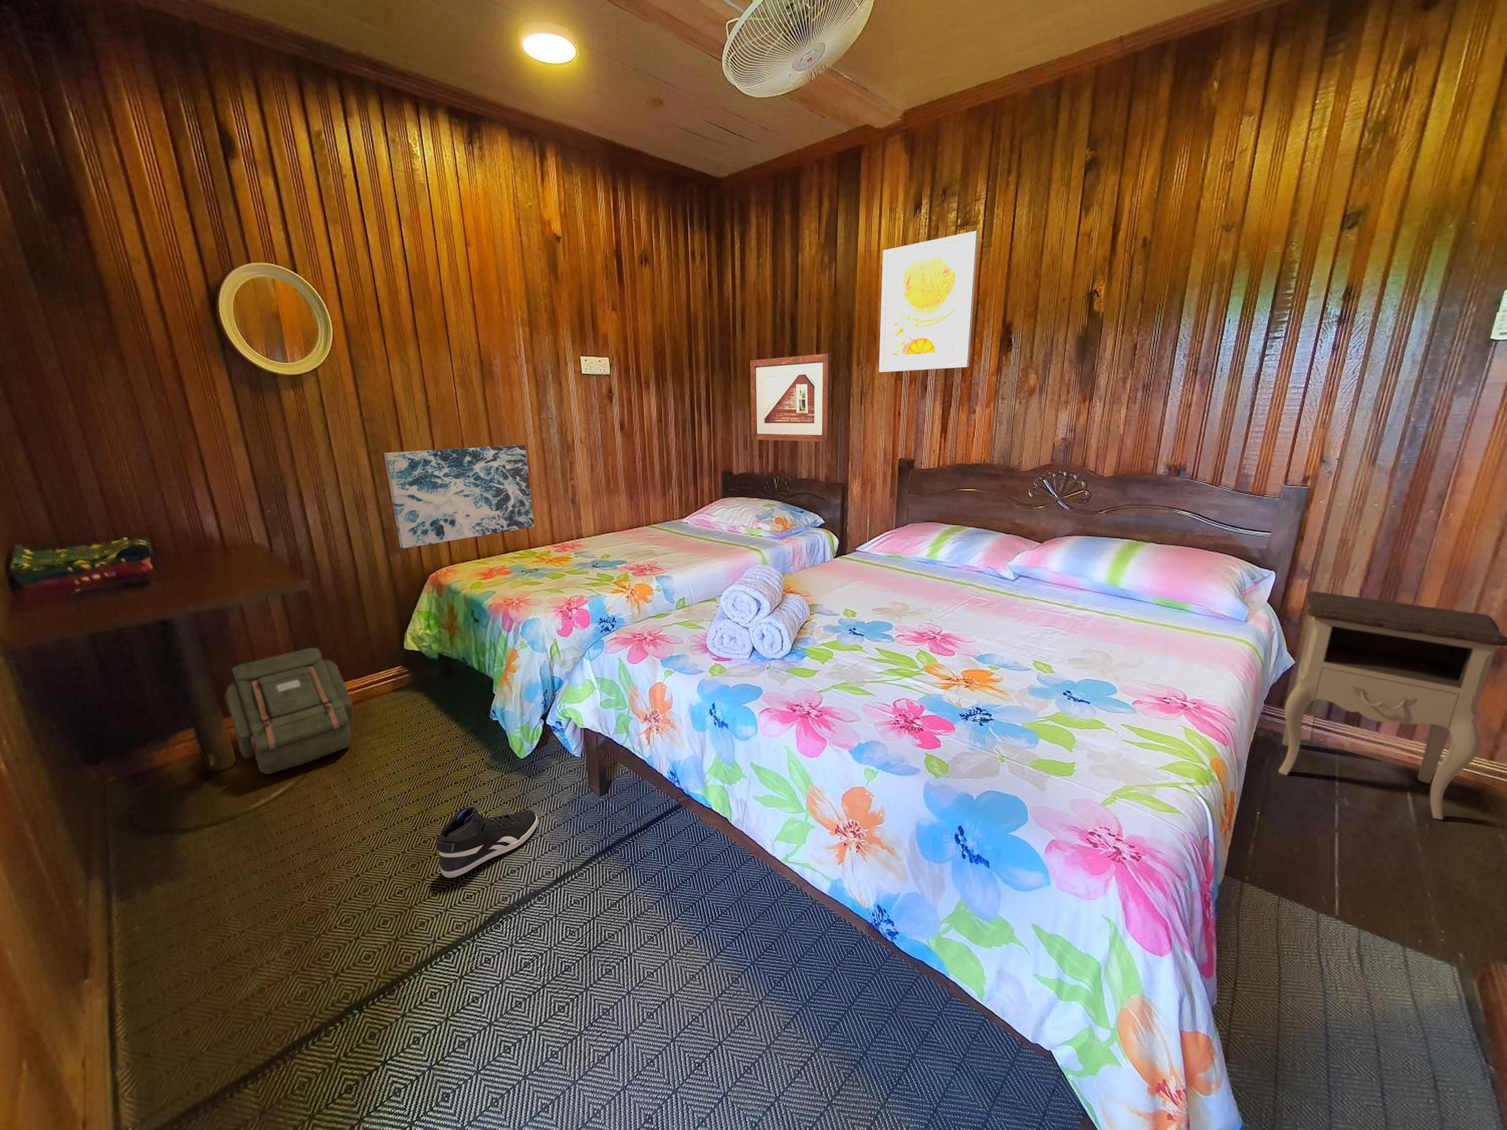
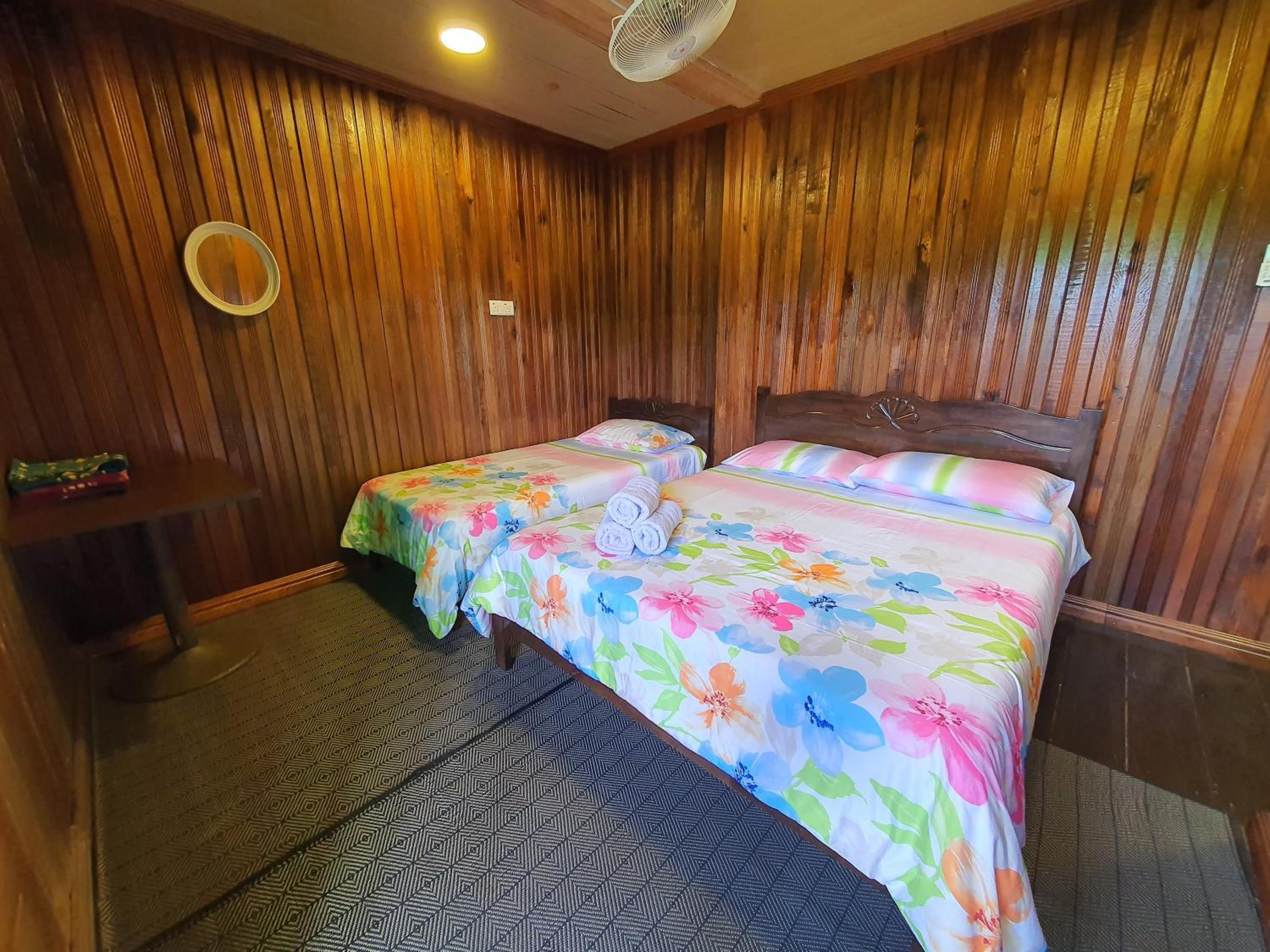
- nightstand (1375, 698)
- picture frame (788, 399)
- sneaker (490, 825)
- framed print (924, 307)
- backpack (292, 706)
- wall art (465, 493)
